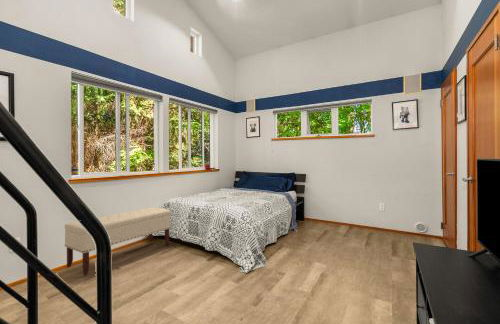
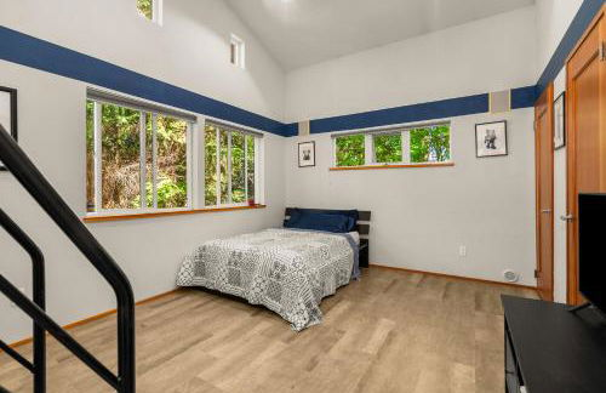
- bench (123, 234)
